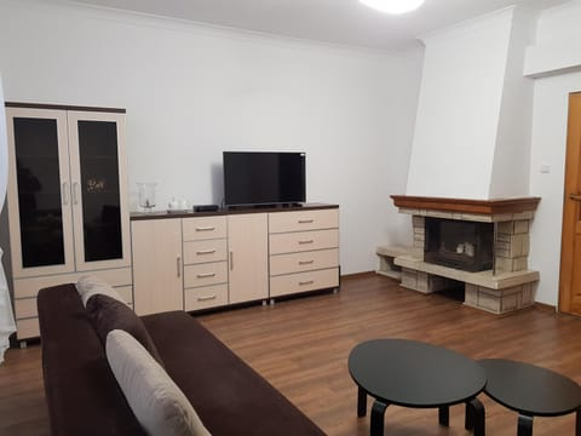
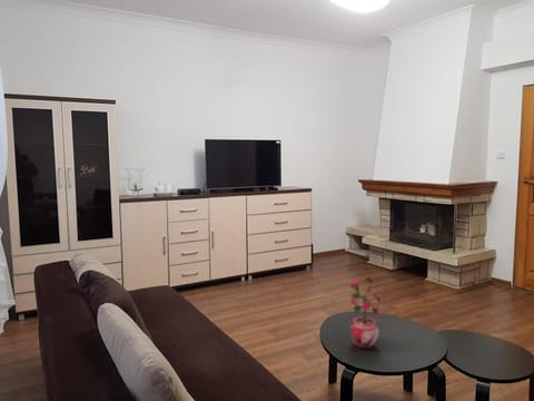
+ potted plant (364, 310)
